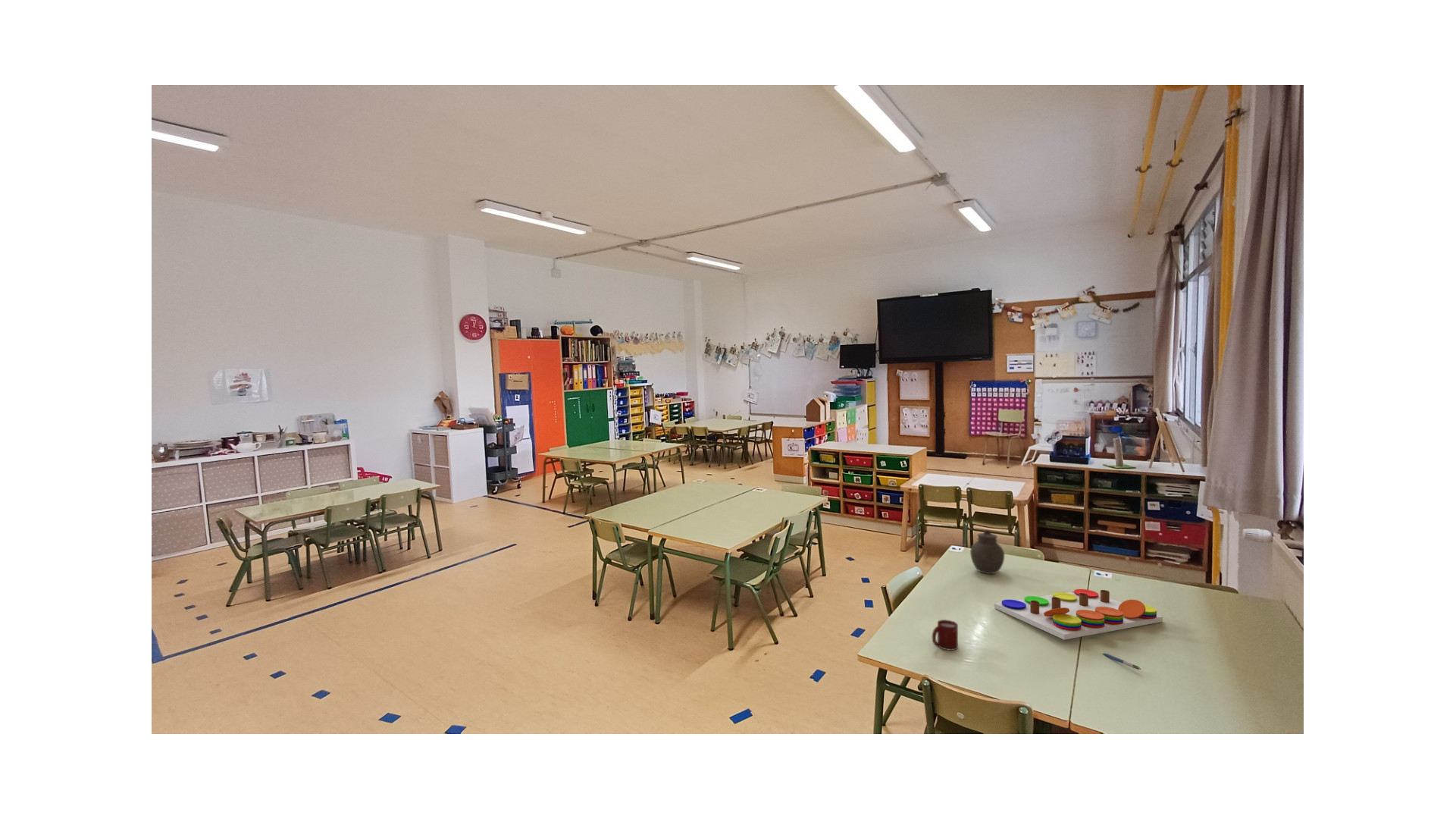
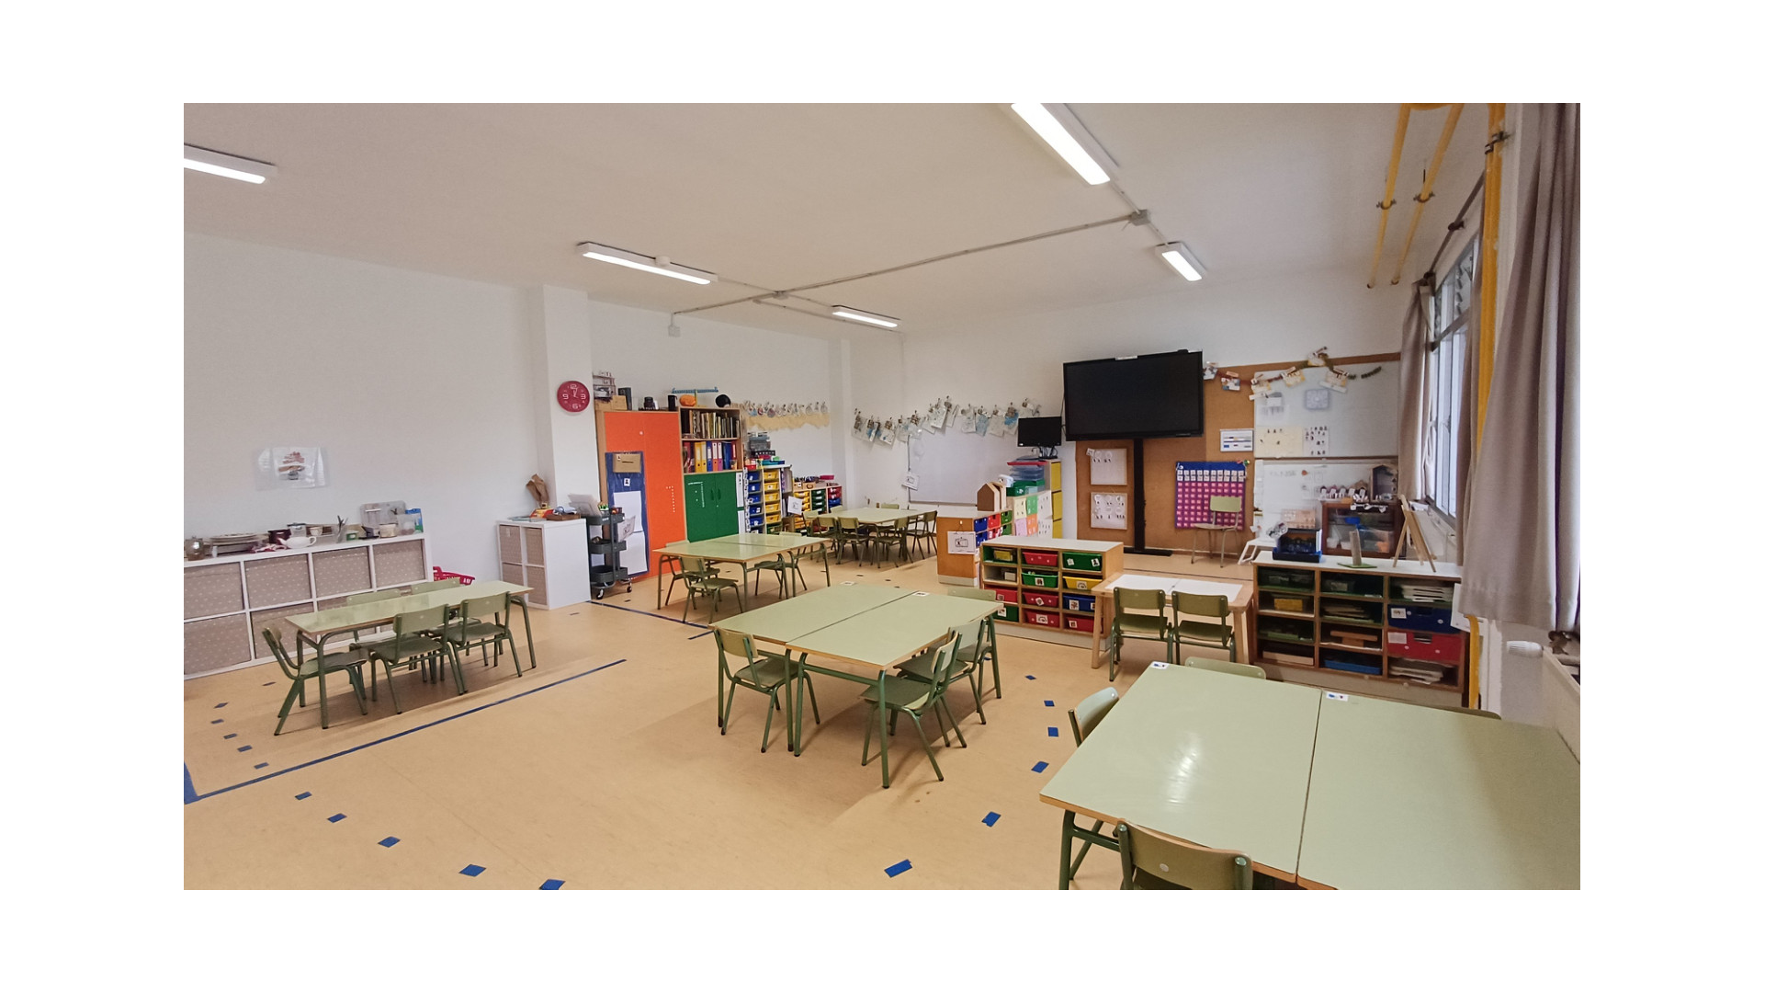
- pen (1121, 661)
- jar (987, 551)
- board game (1076, 604)
- cup (944, 635)
